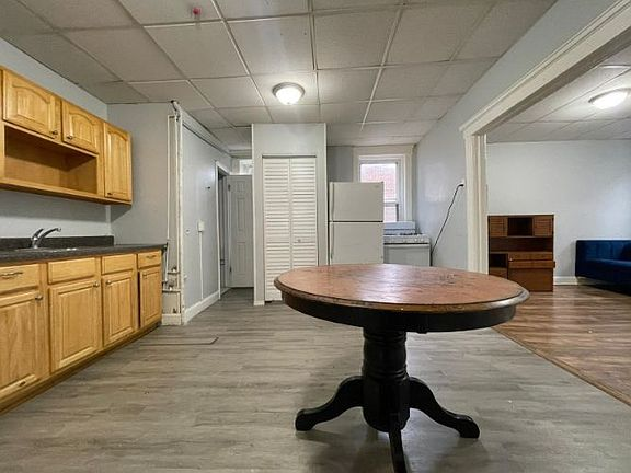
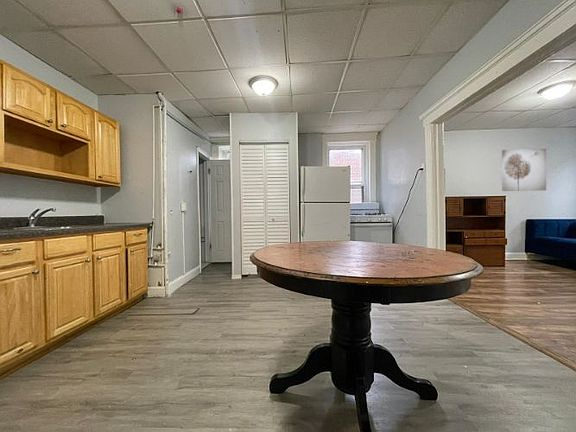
+ wall art (523, 170)
